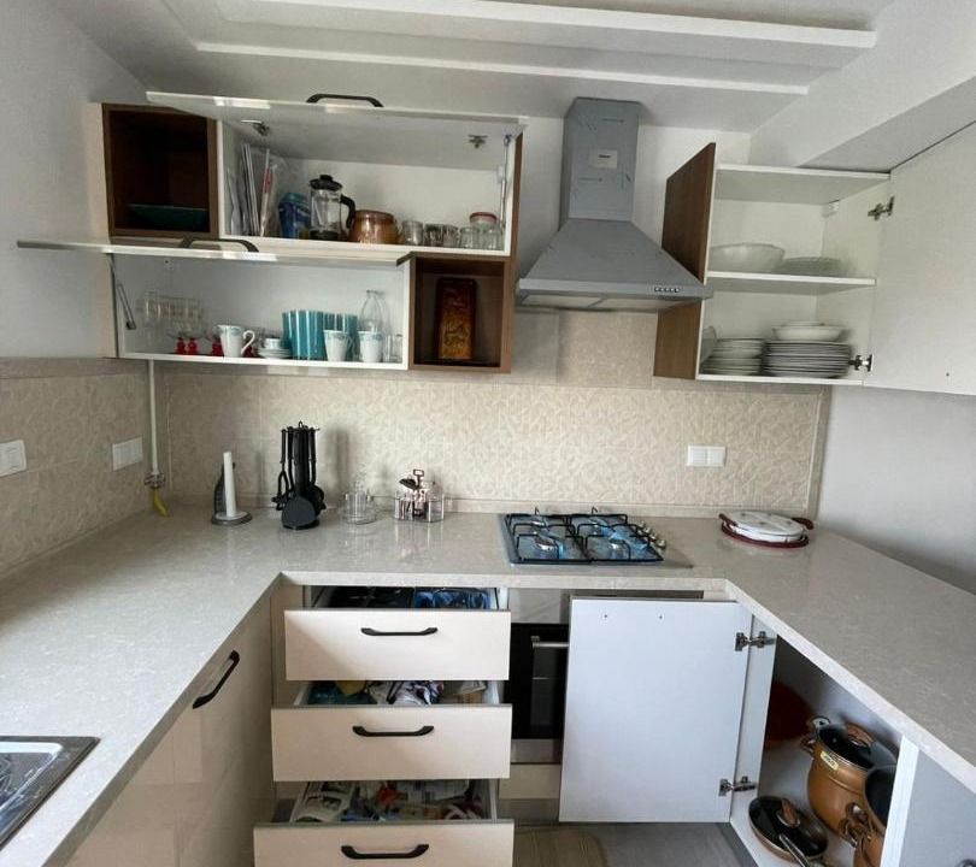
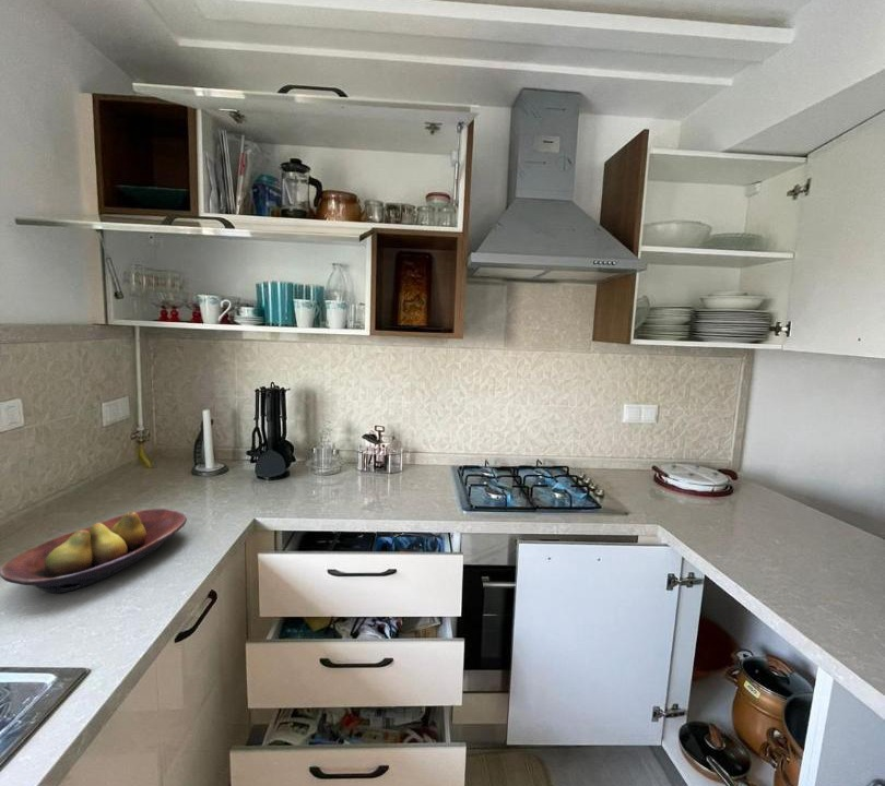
+ fruit bowl (106, 541)
